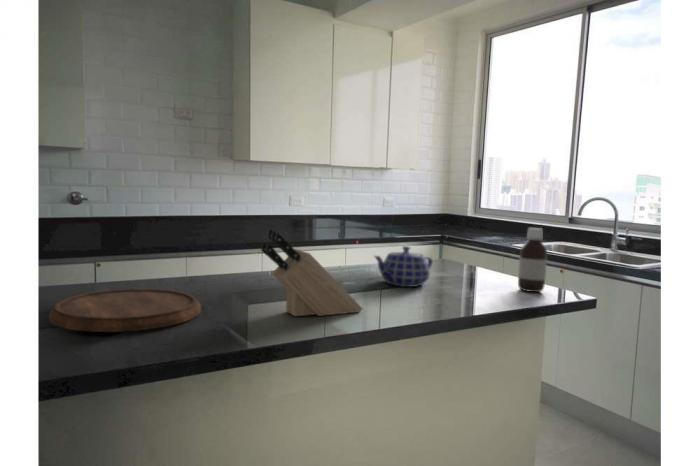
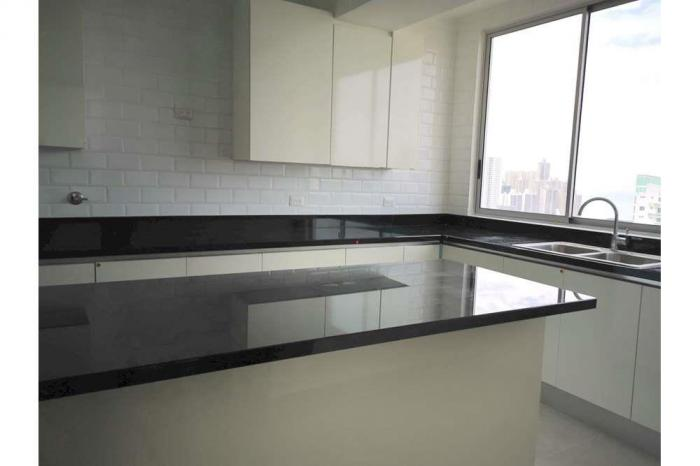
- cutting board (129, 306)
- teapot (403, 265)
- bottle (532, 259)
- knife block (312, 271)
